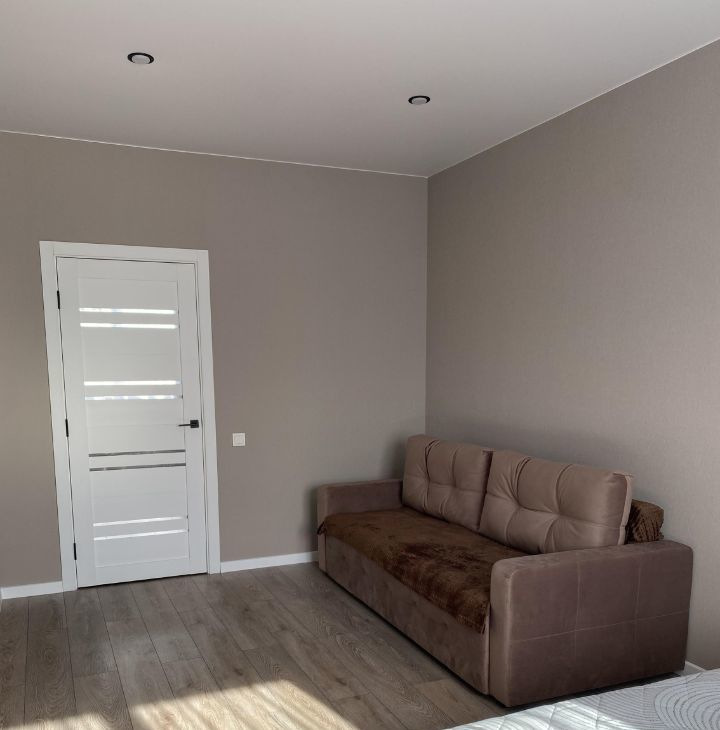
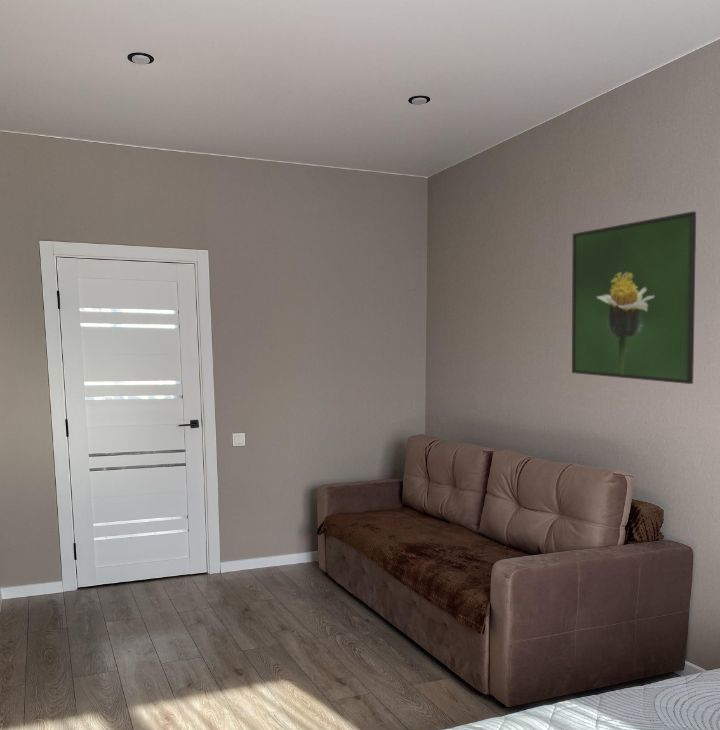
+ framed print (627, 301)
